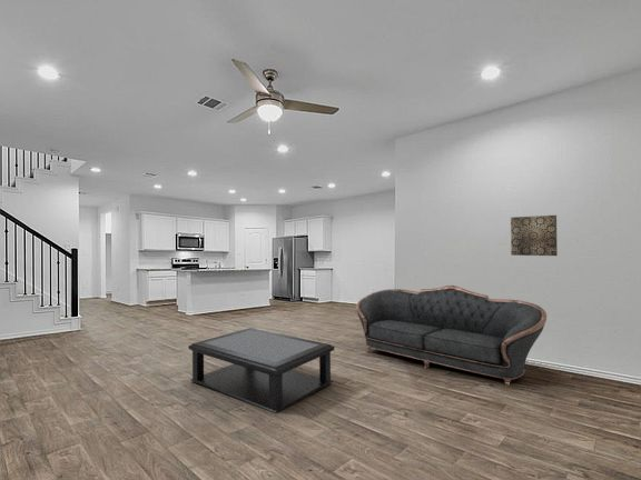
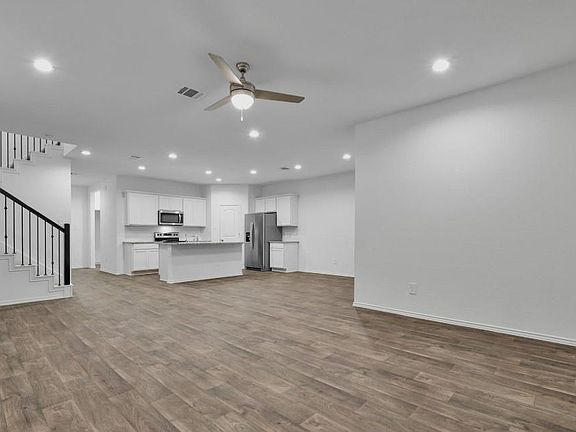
- coffee table (260, 363)
- wall art (533, 236)
- sofa (438, 324)
